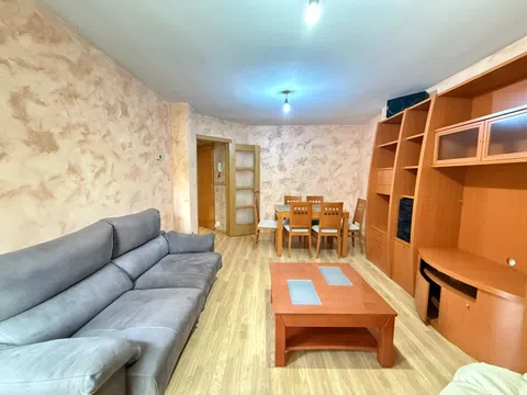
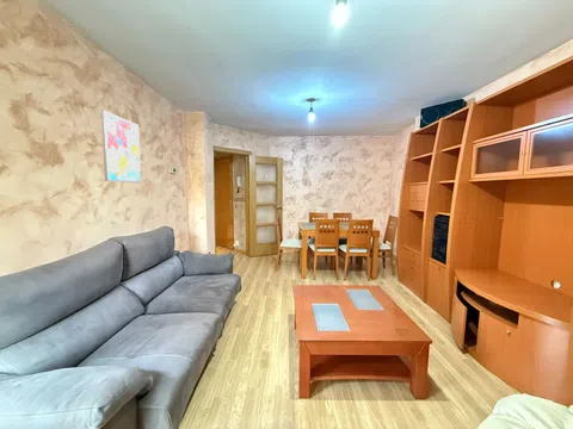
+ wall art (123, 150)
